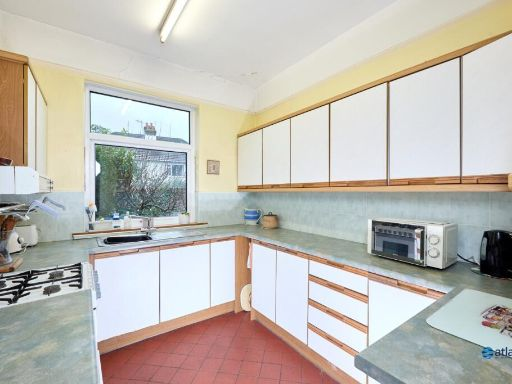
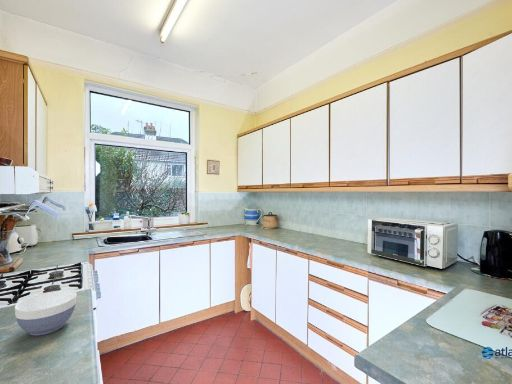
+ bowl (47, 313)
